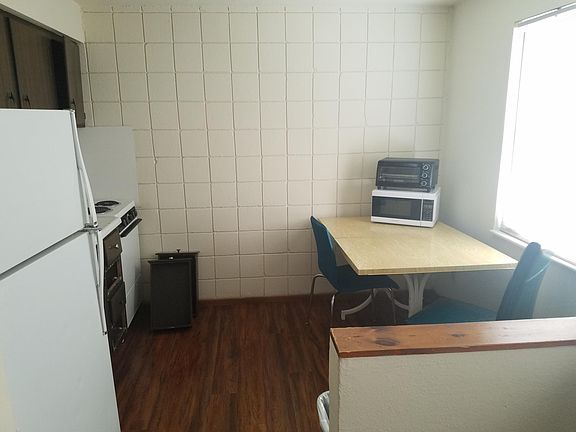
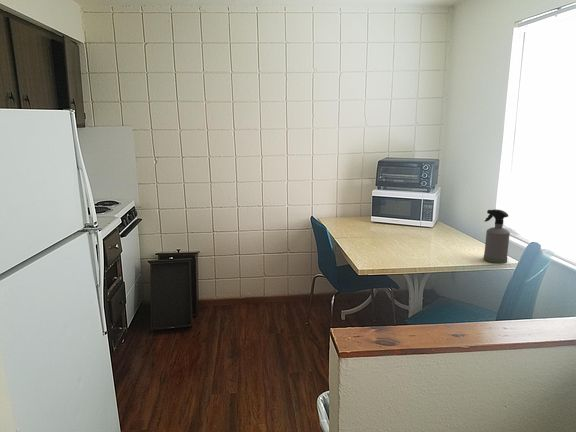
+ spray bottle (495, 235)
